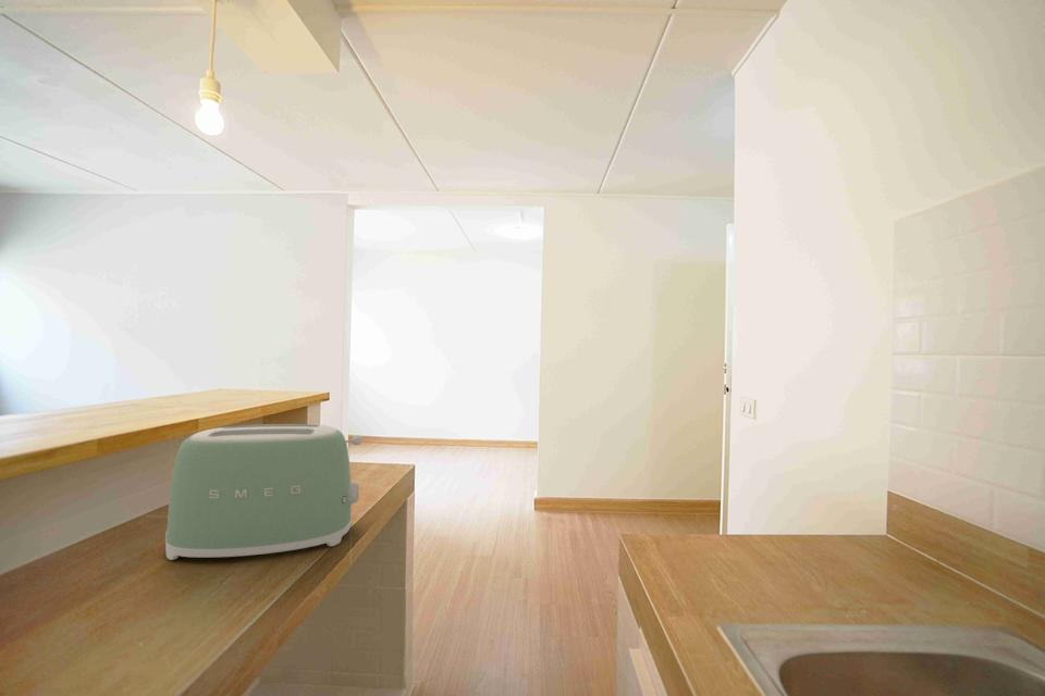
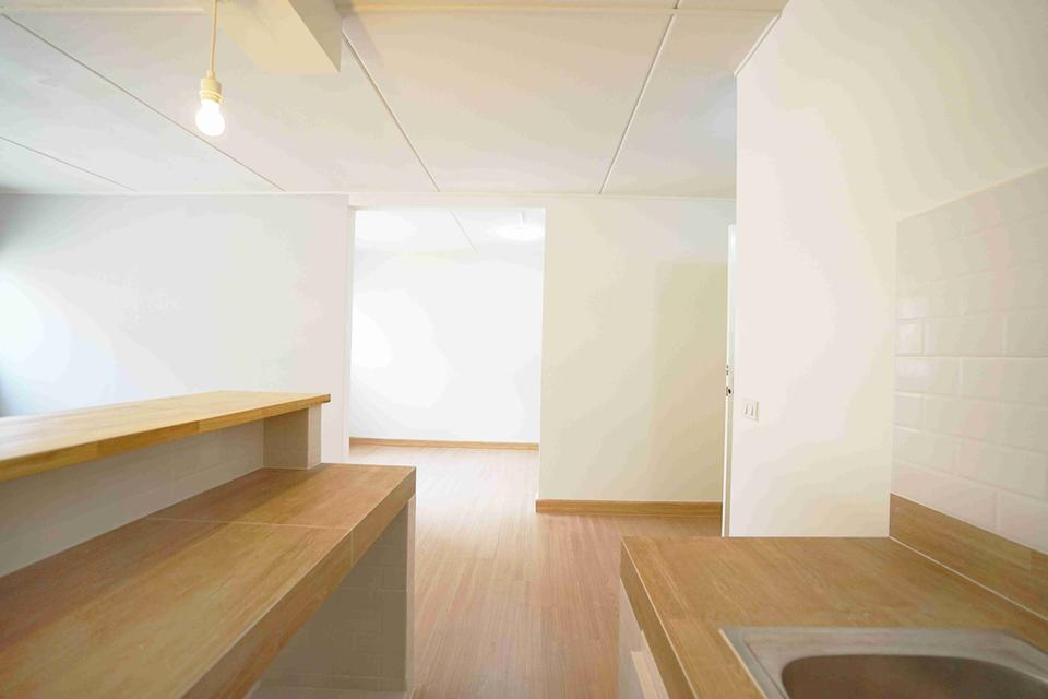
- toaster (266, 483)
